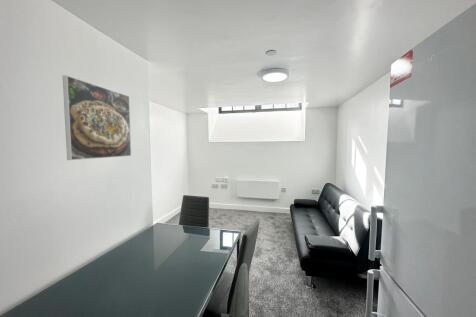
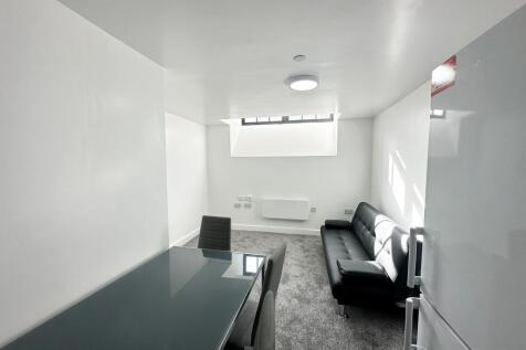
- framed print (103, 123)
